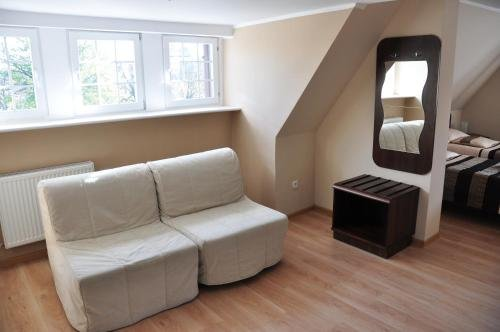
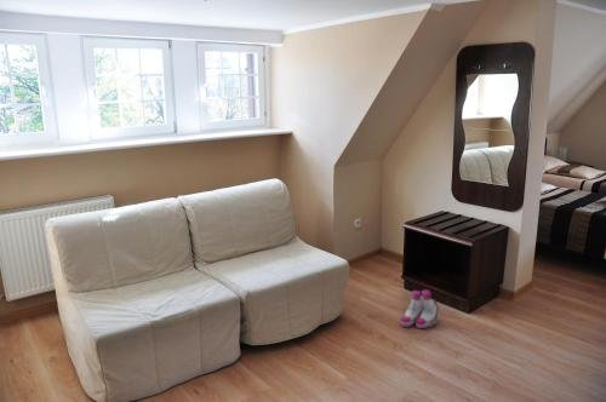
+ boots (419, 305)
